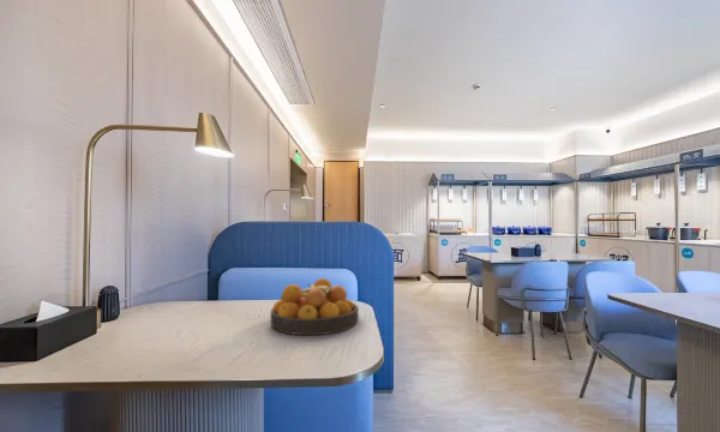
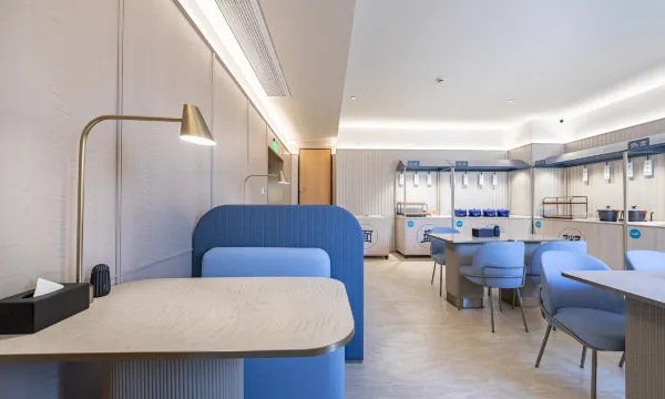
- fruit bowl (314, 301)
